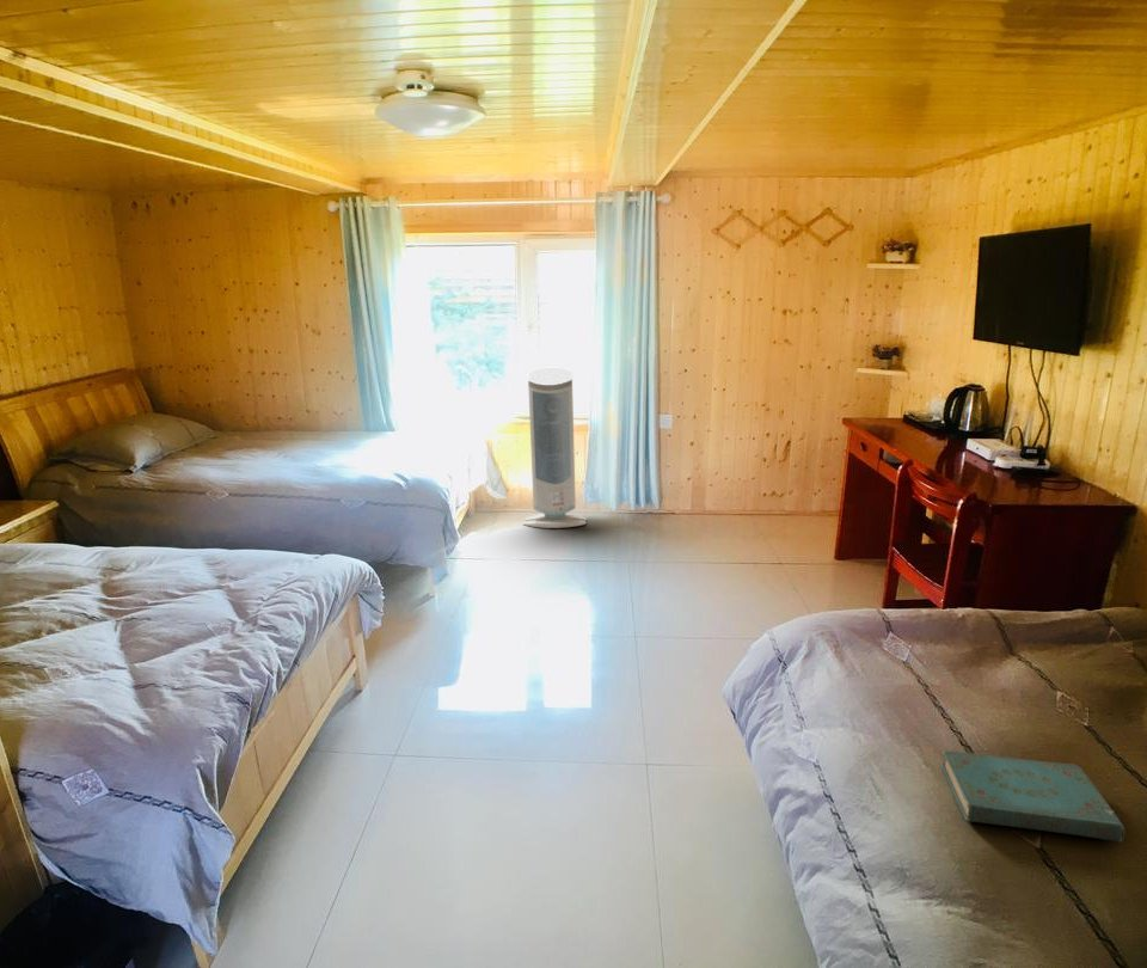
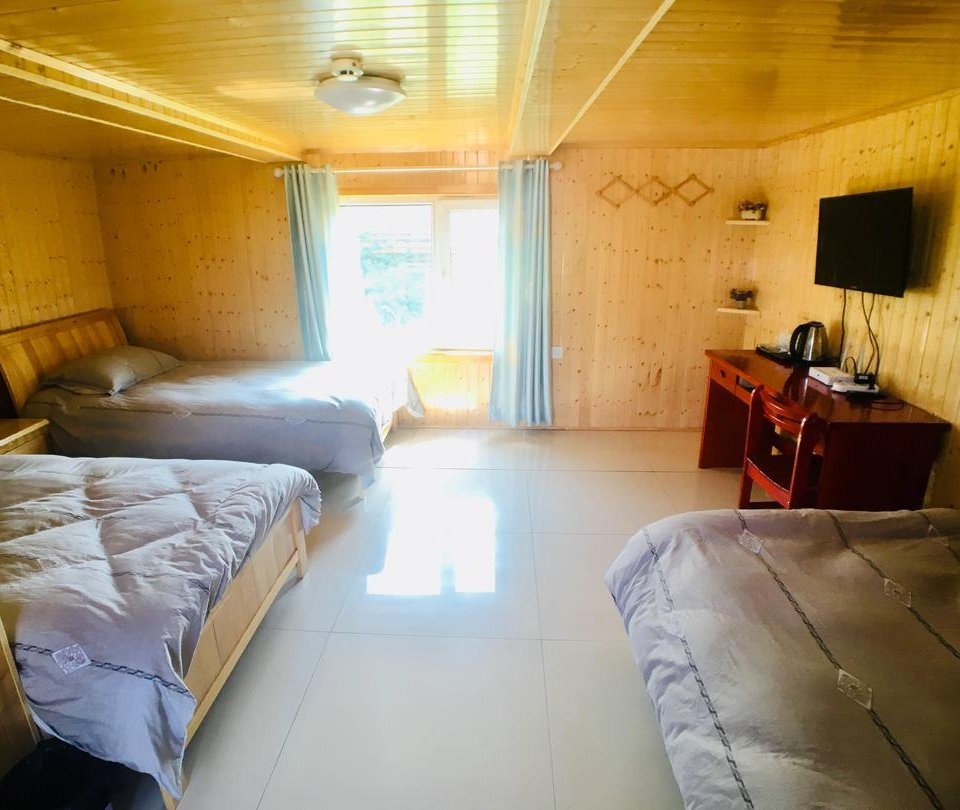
- book (1025, 792)
- air purifier (552, 447)
